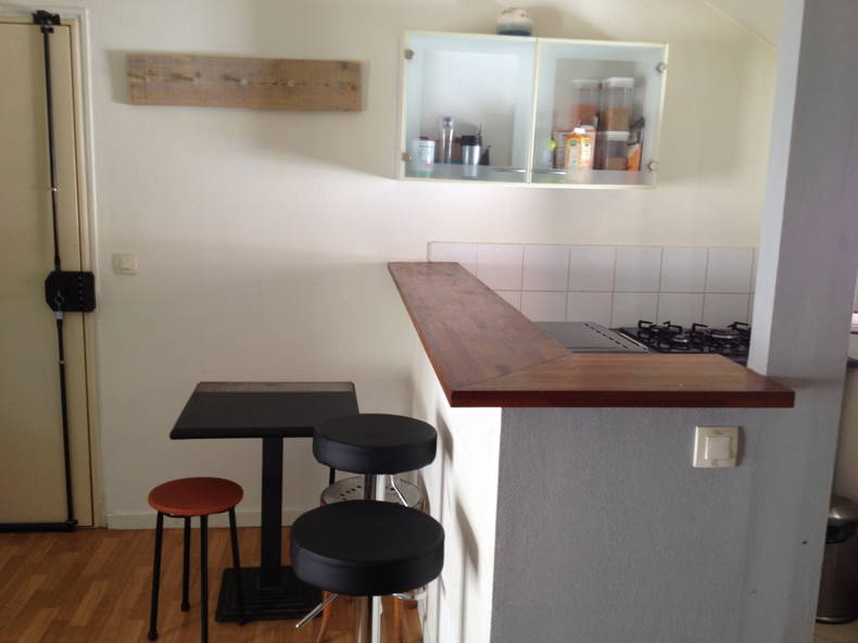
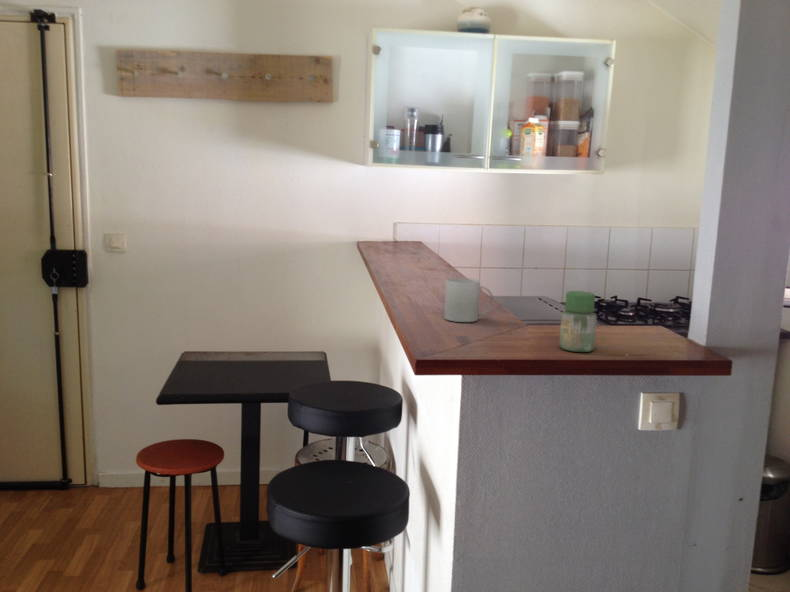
+ mug (469, 300)
+ jar (578, 320)
